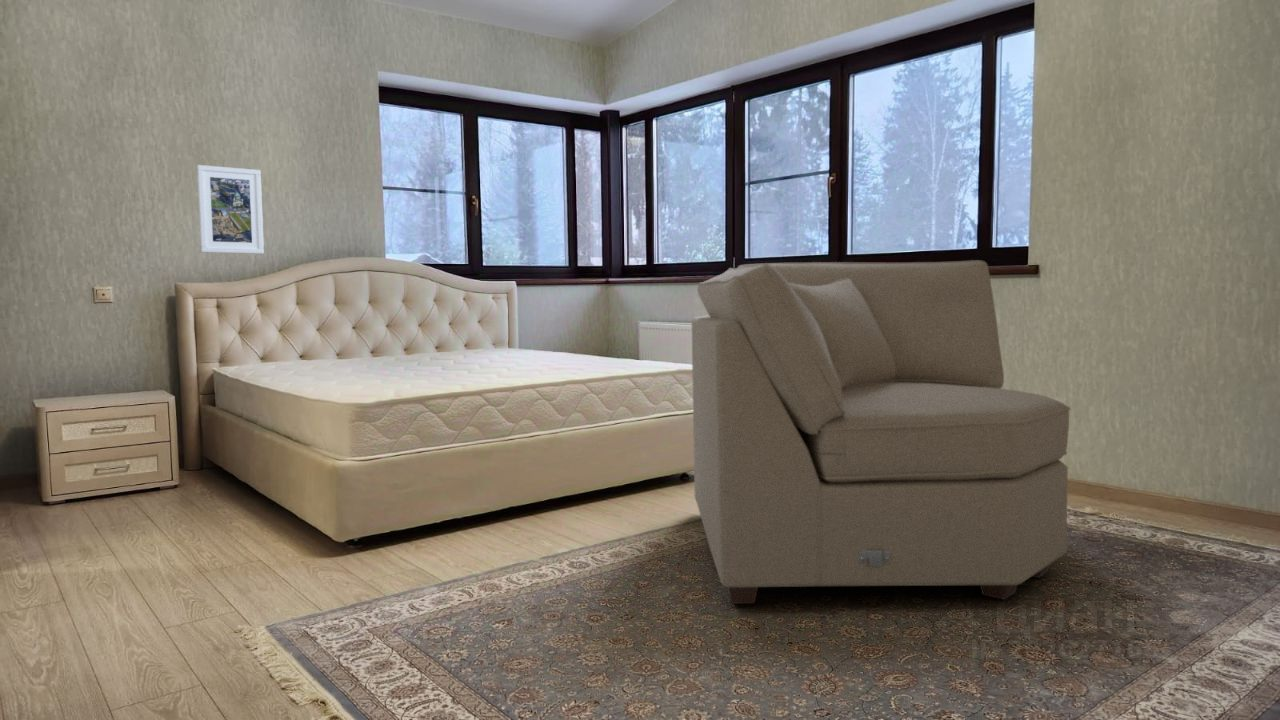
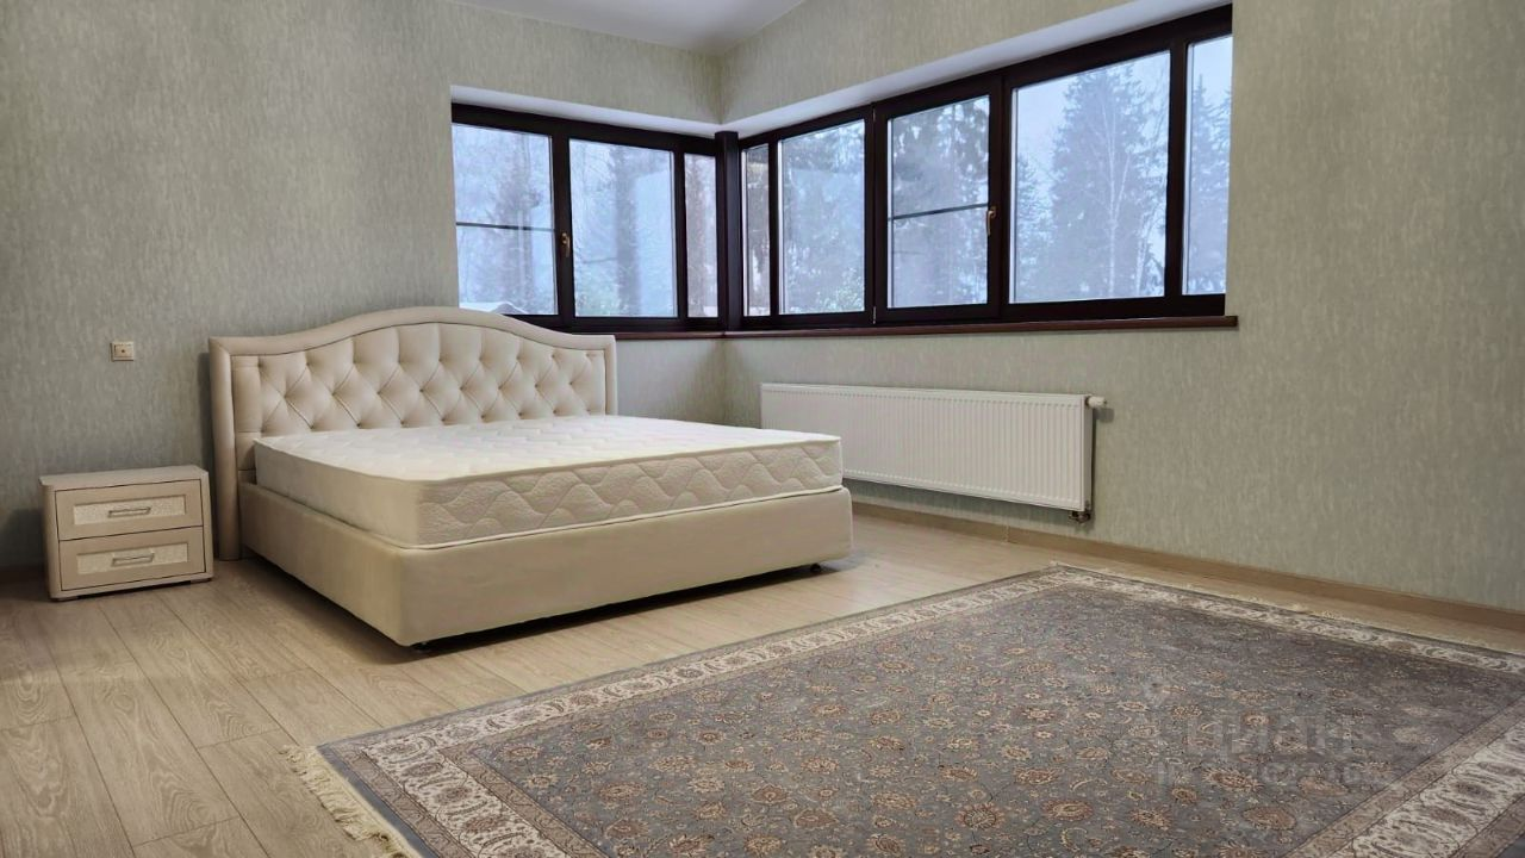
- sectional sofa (867, 406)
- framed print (231, 210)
